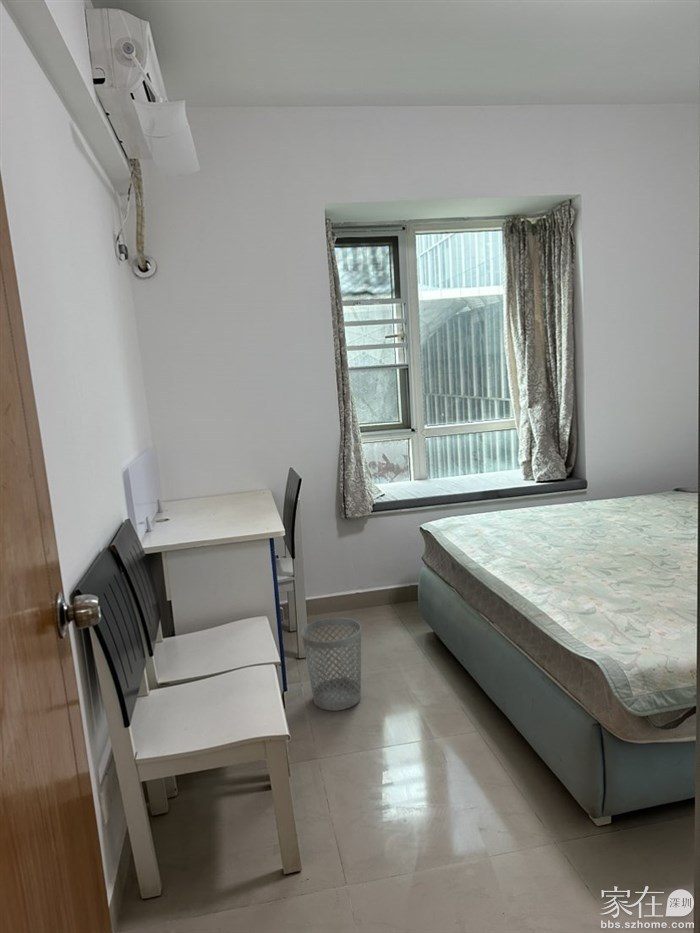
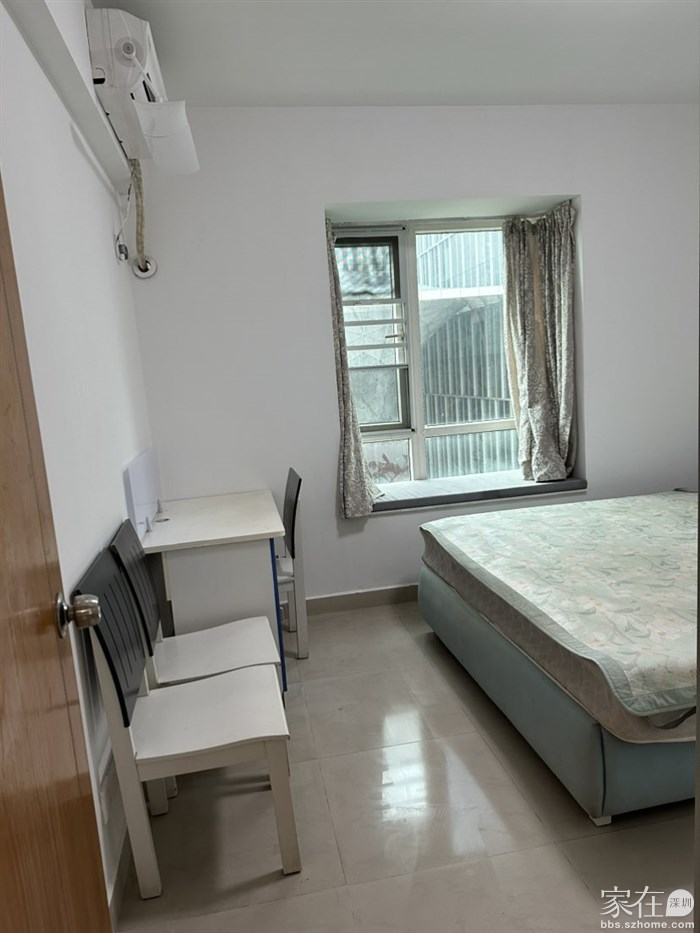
- wastebasket (334, 664)
